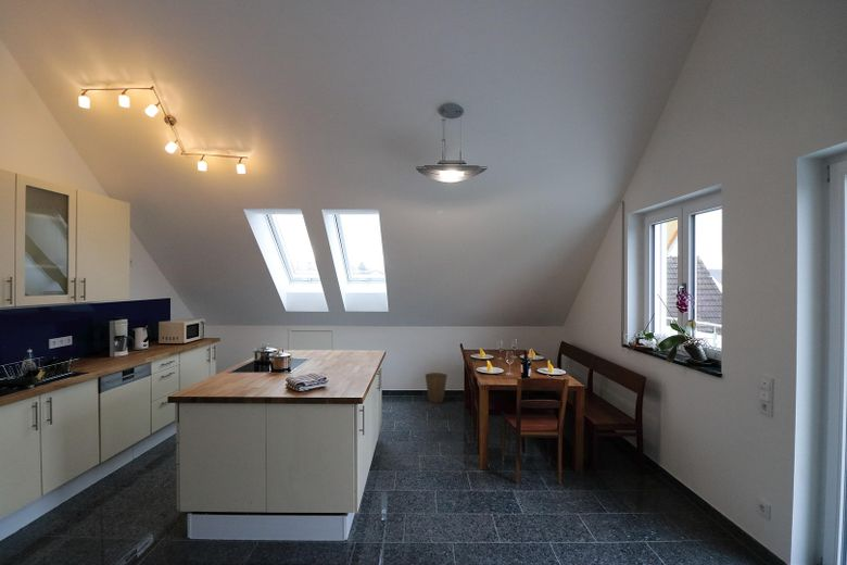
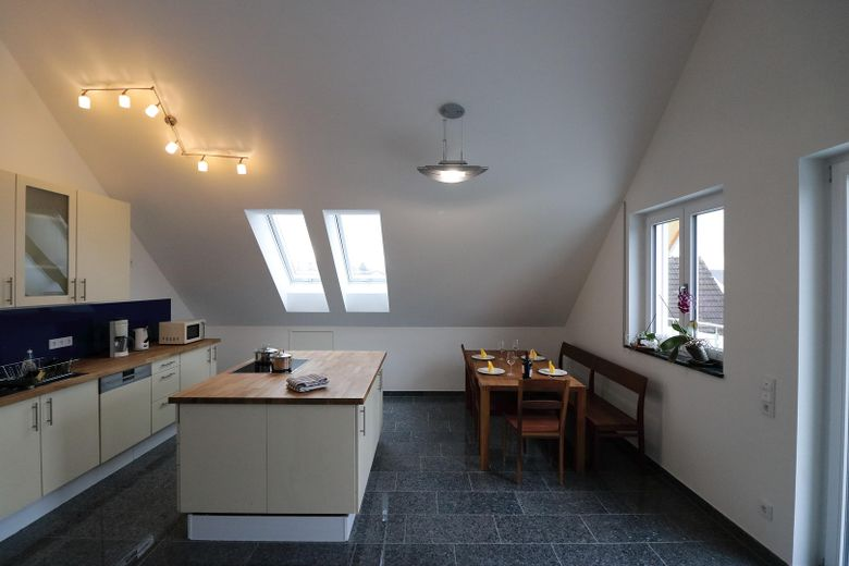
- trash can (435, 388)
